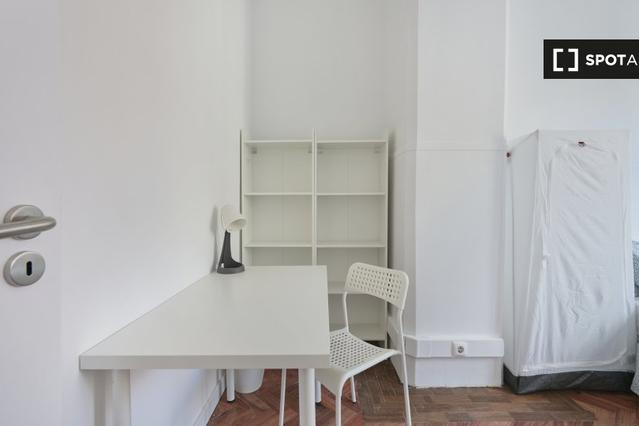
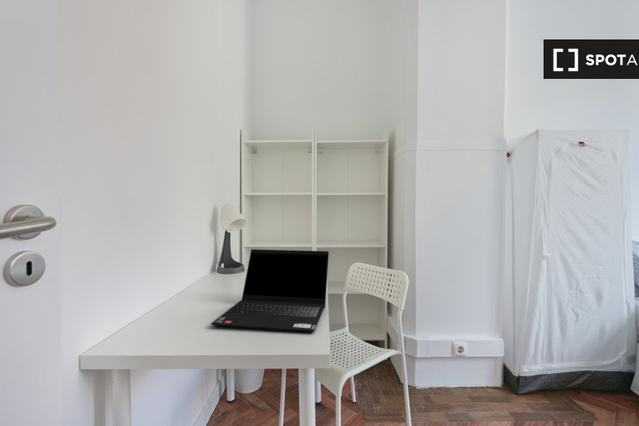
+ laptop computer (277, 284)
